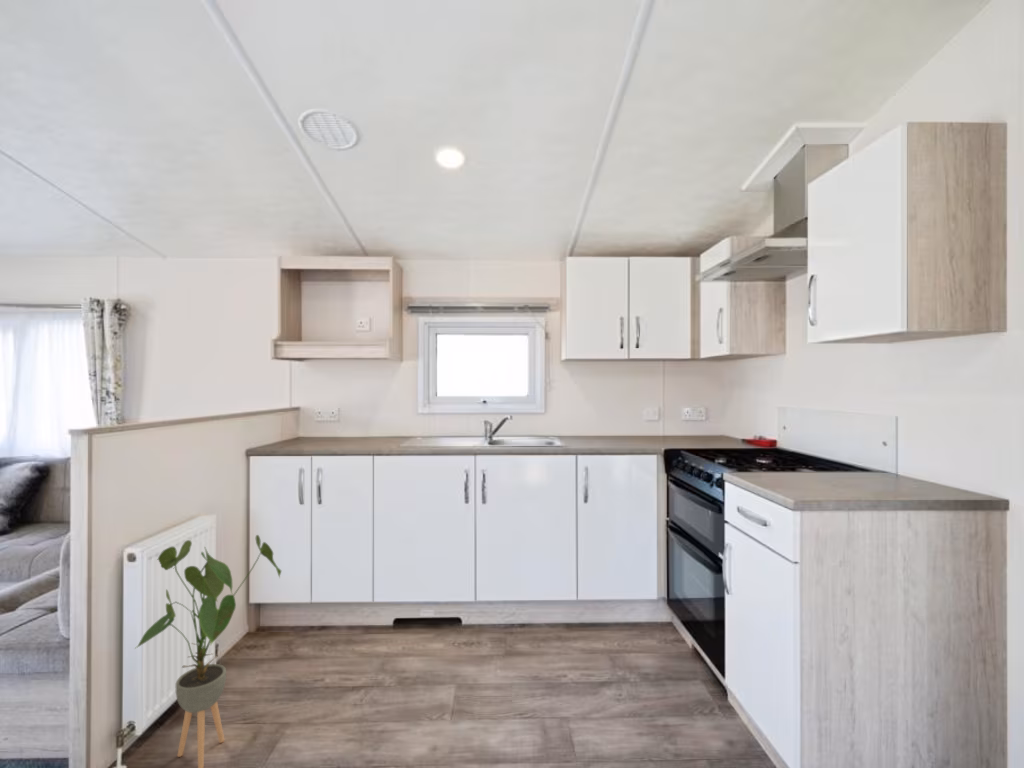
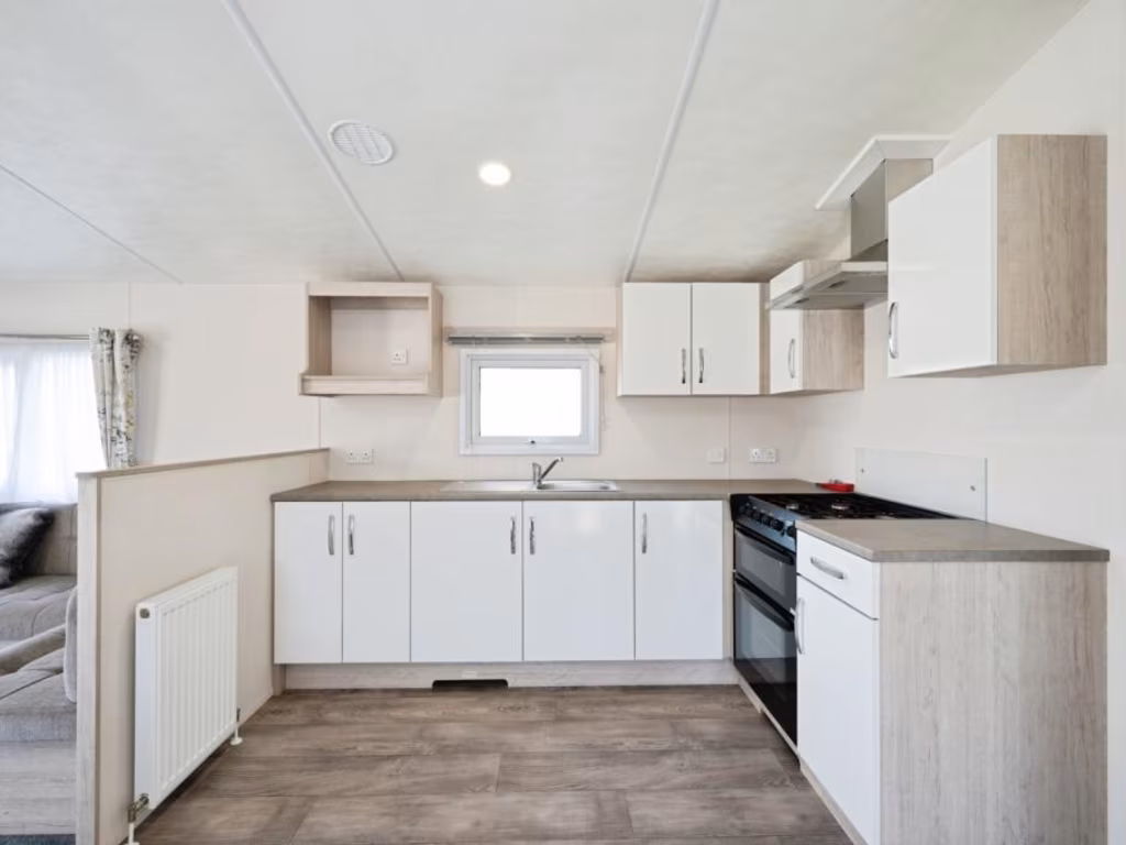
- house plant (201, 643)
